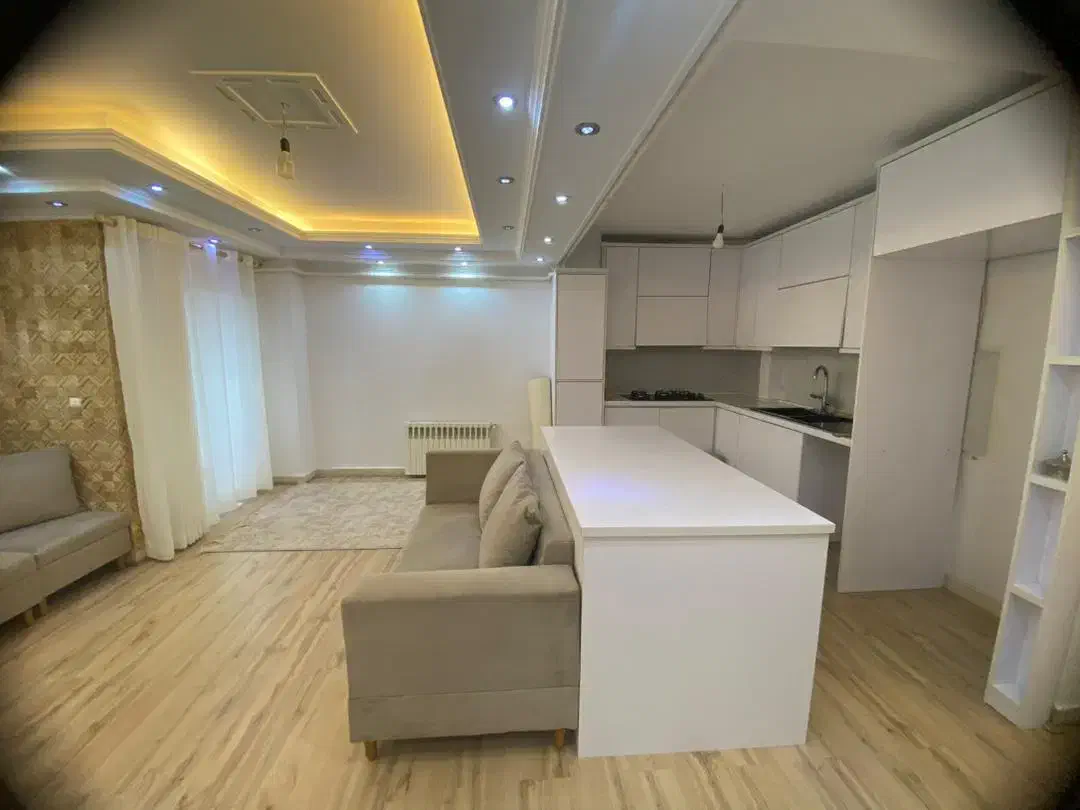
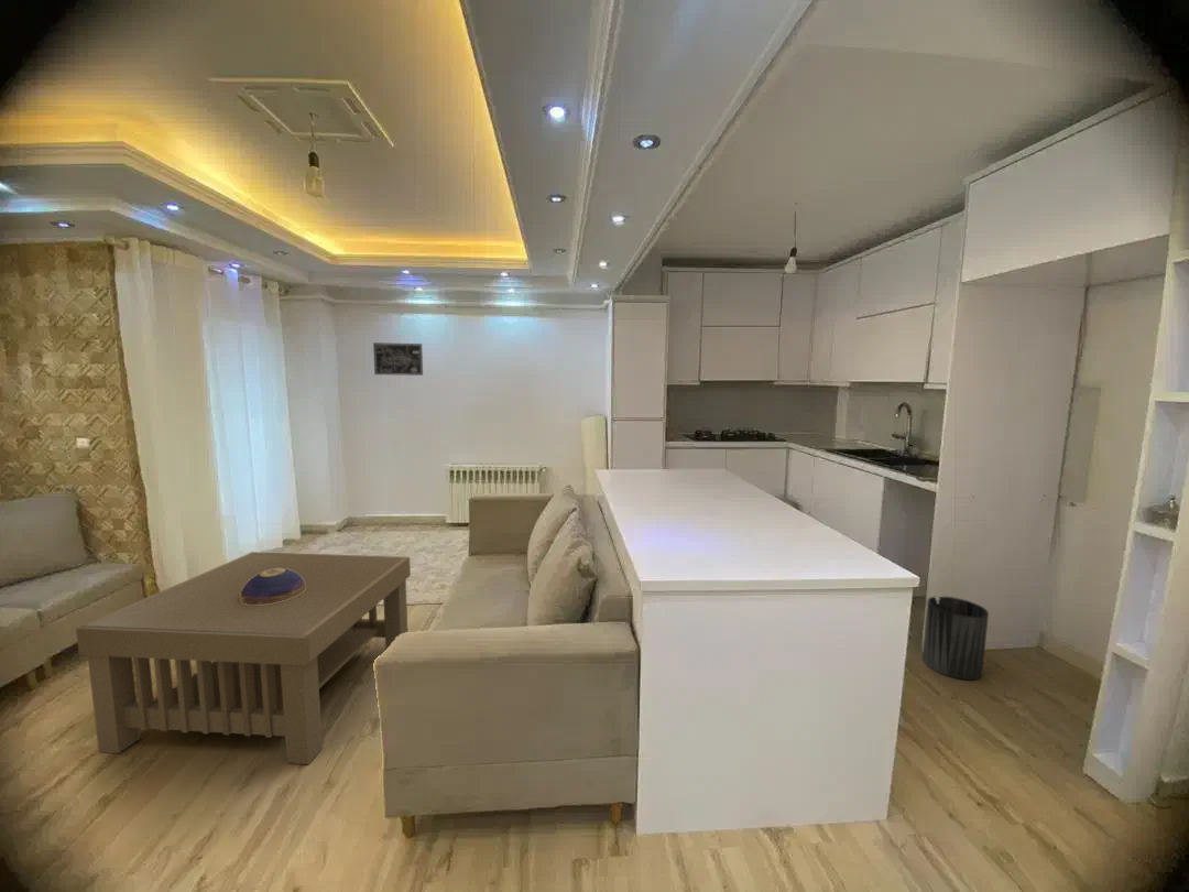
+ coffee table (276, 639)
+ decorative bowl (273, 580)
+ trash can (953, 635)
+ wall art (397, 359)
